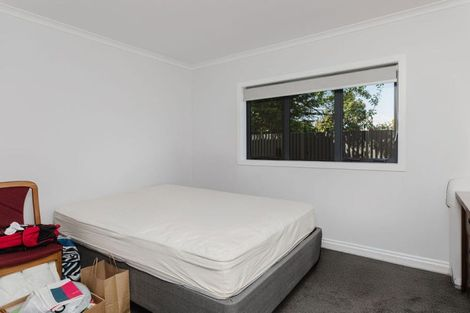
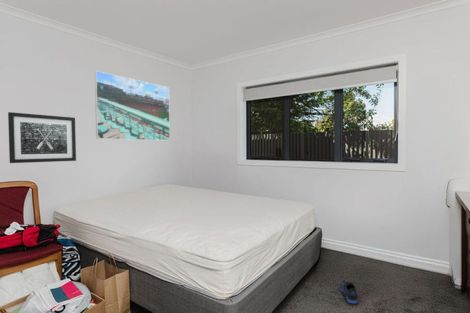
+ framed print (136, 110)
+ wall art (44, 138)
+ sneaker (348, 287)
